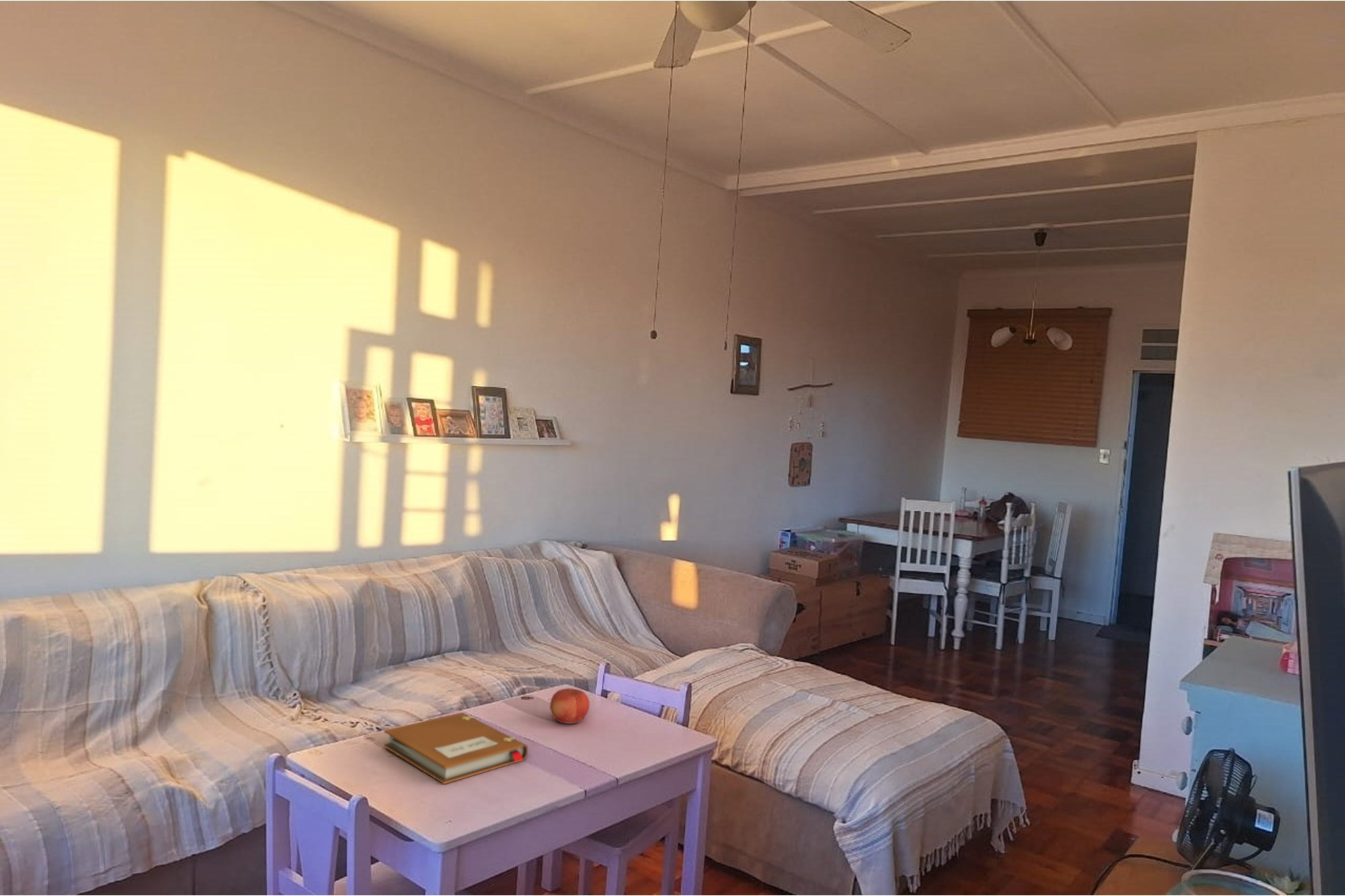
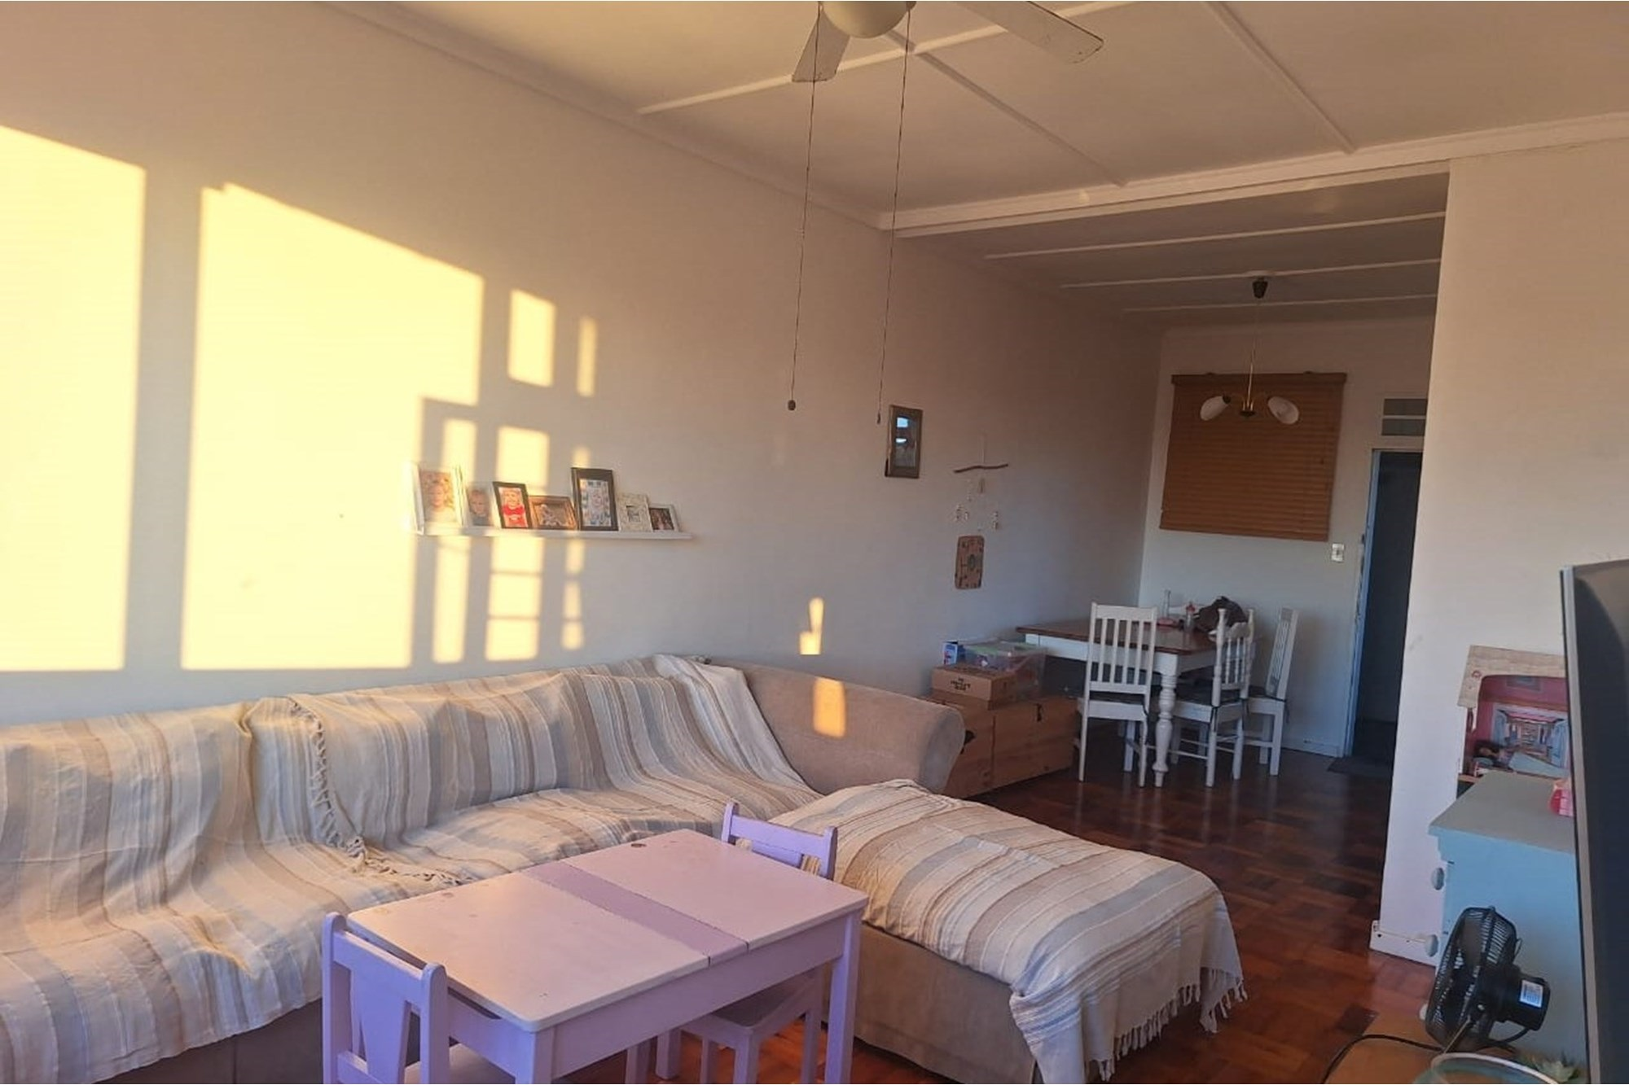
- fruit (570, 704)
- notebook (457, 745)
